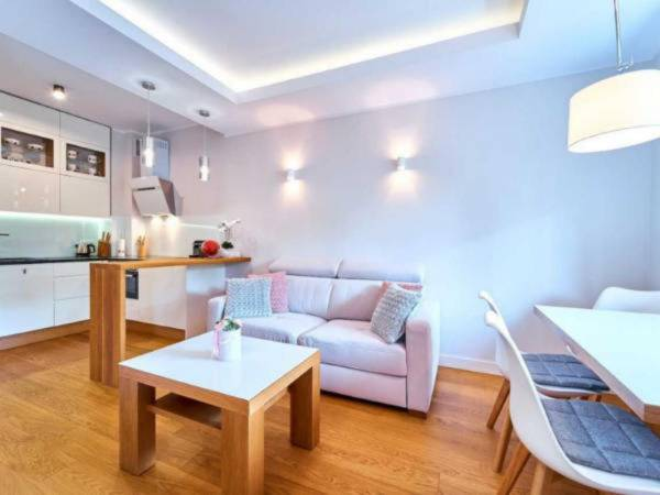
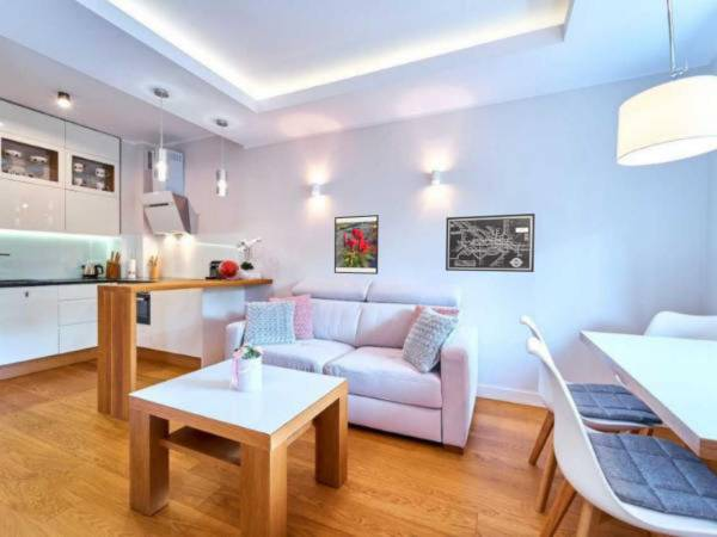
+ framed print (355, 245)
+ wall art (488, 243)
